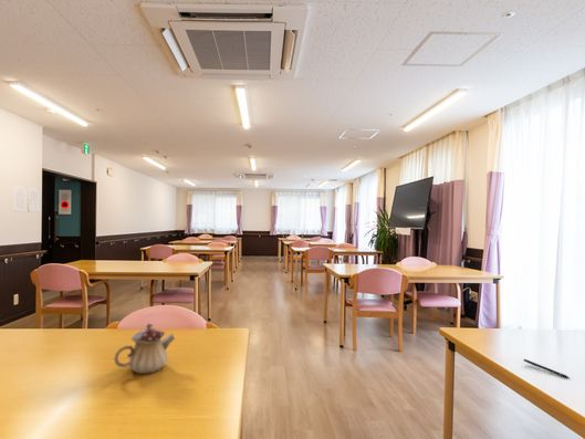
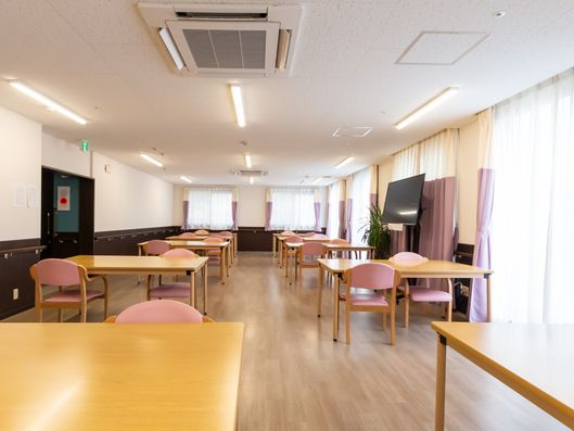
- pen (545, 368)
- teapot (145, 345)
